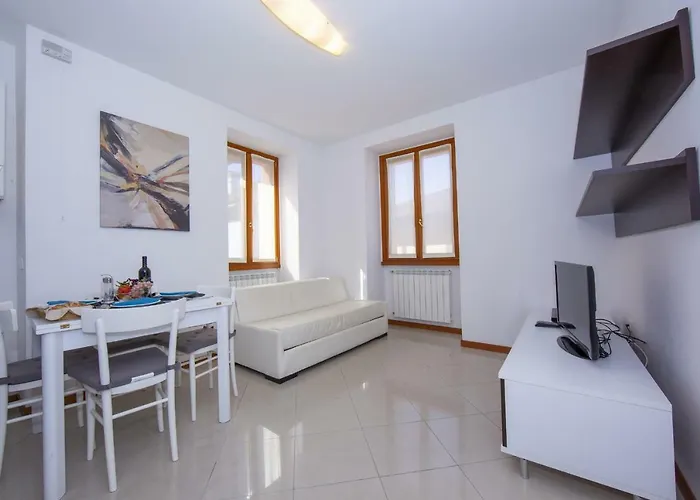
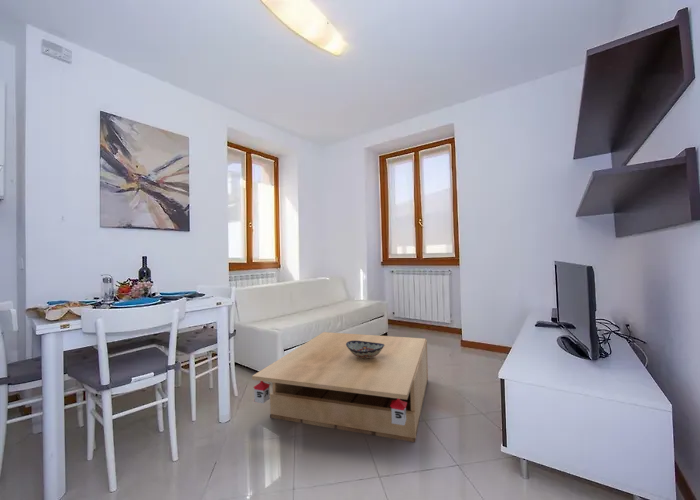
+ coffee table (352, 377)
+ decorative bowl (365, 350)
